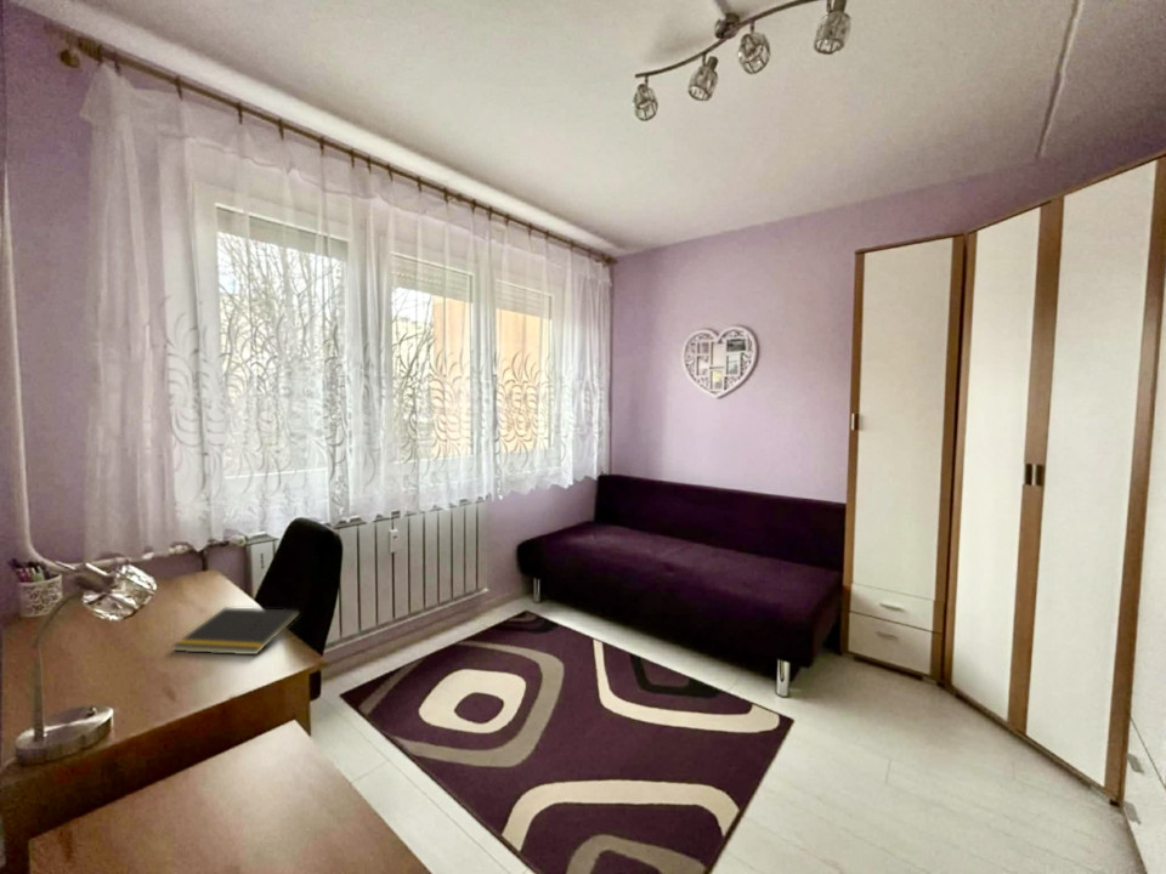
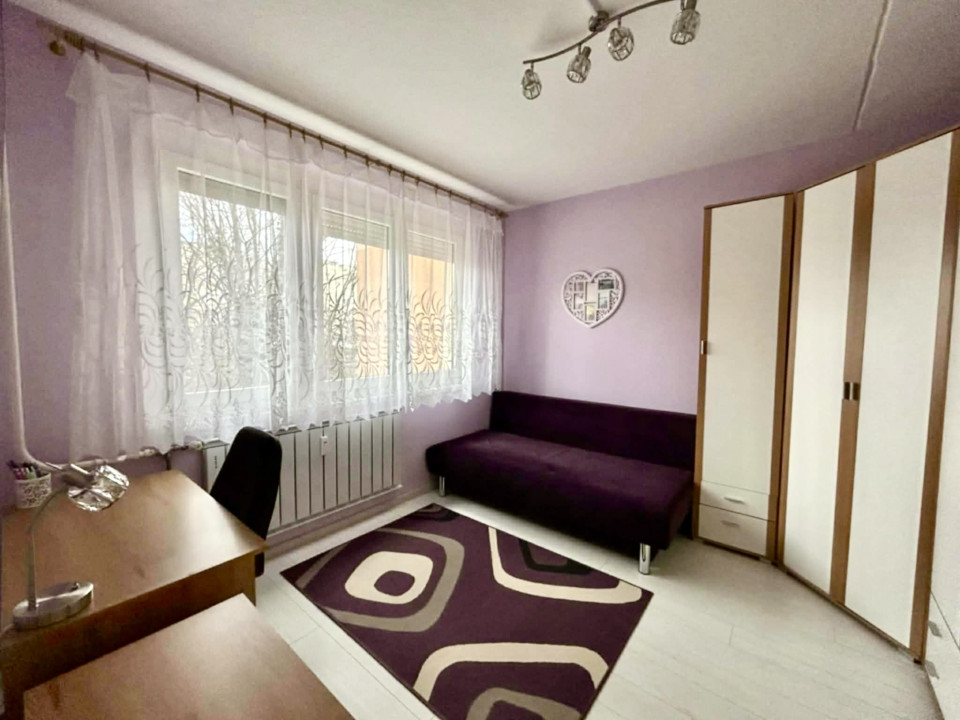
- notepad (239, 629)
